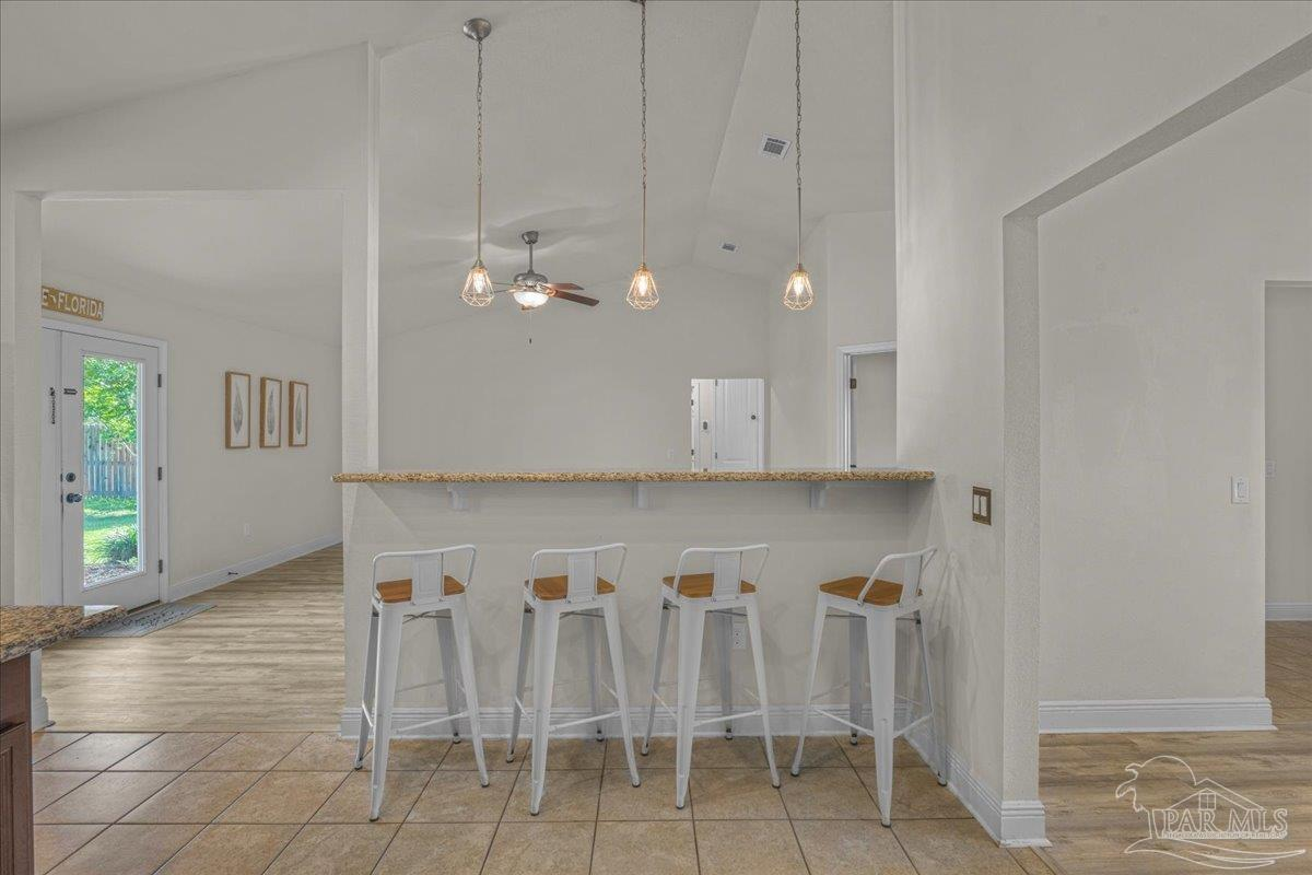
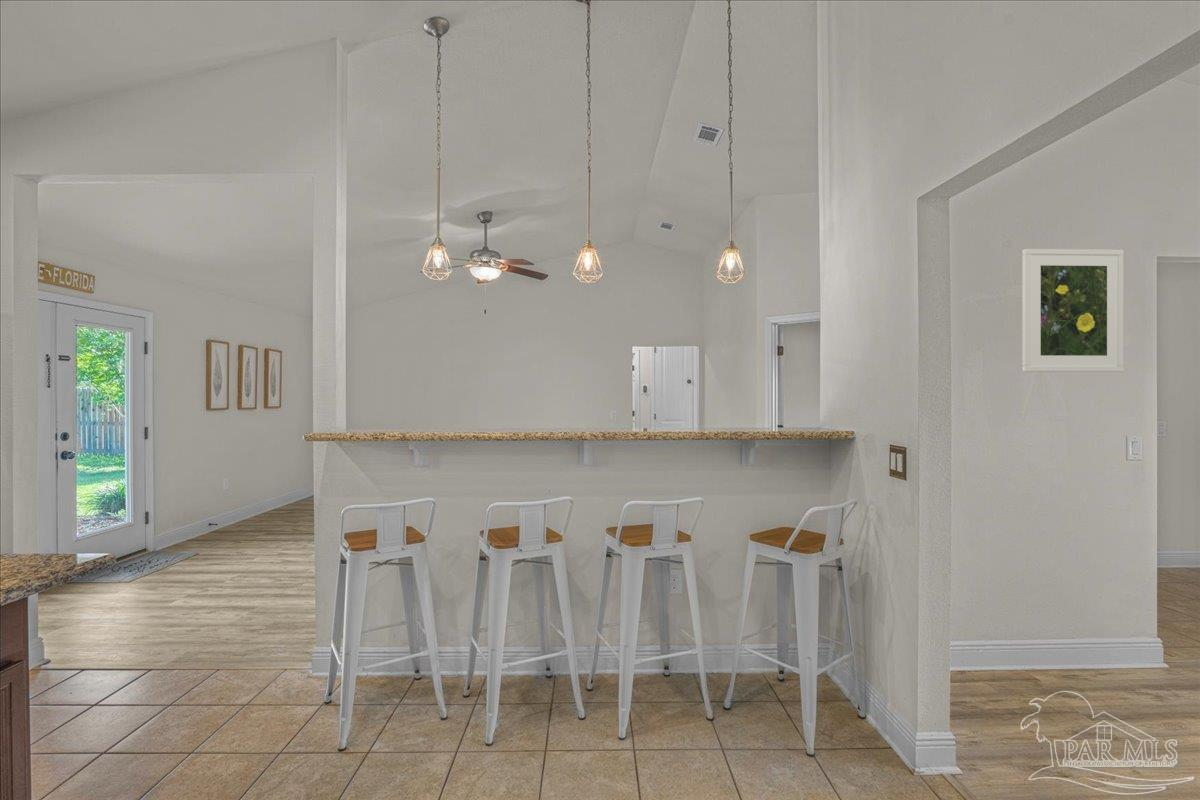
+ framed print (1072, 310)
